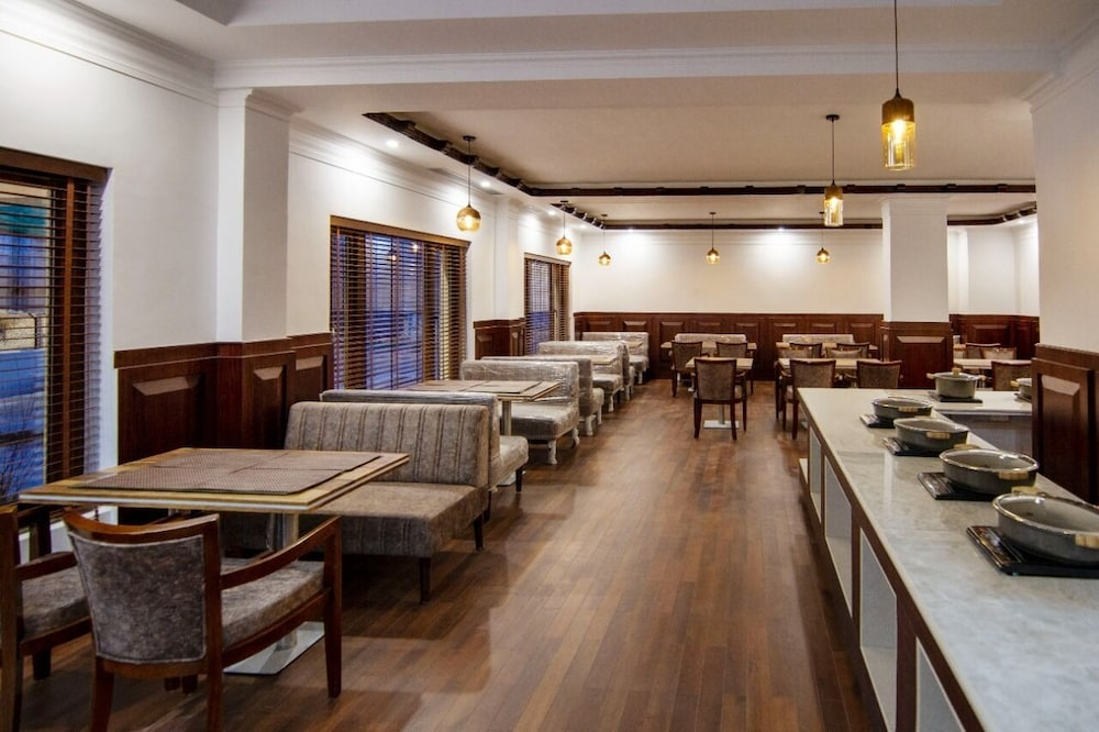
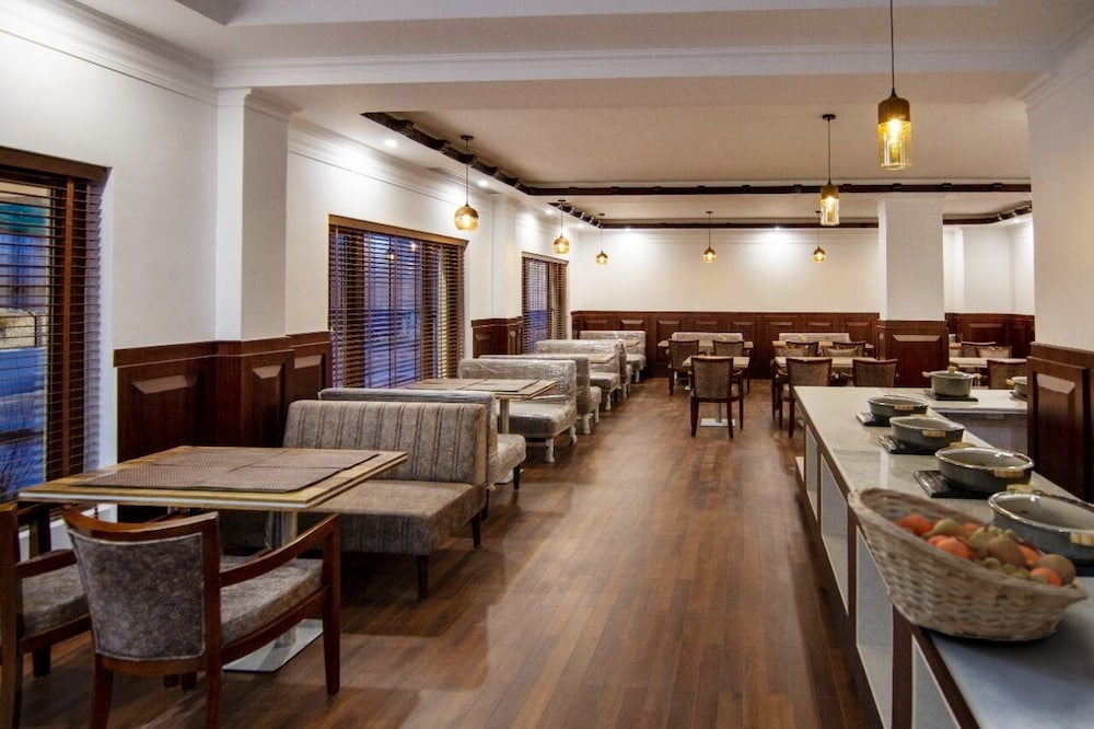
+ fruit basket (956, 554)
